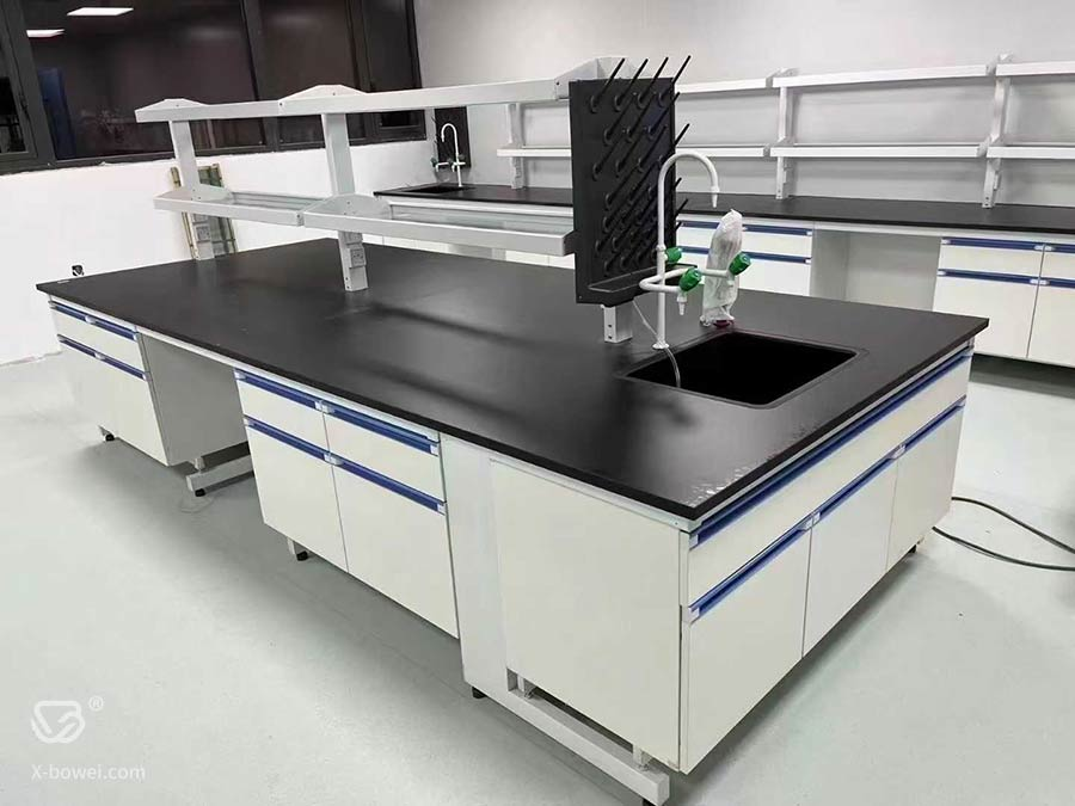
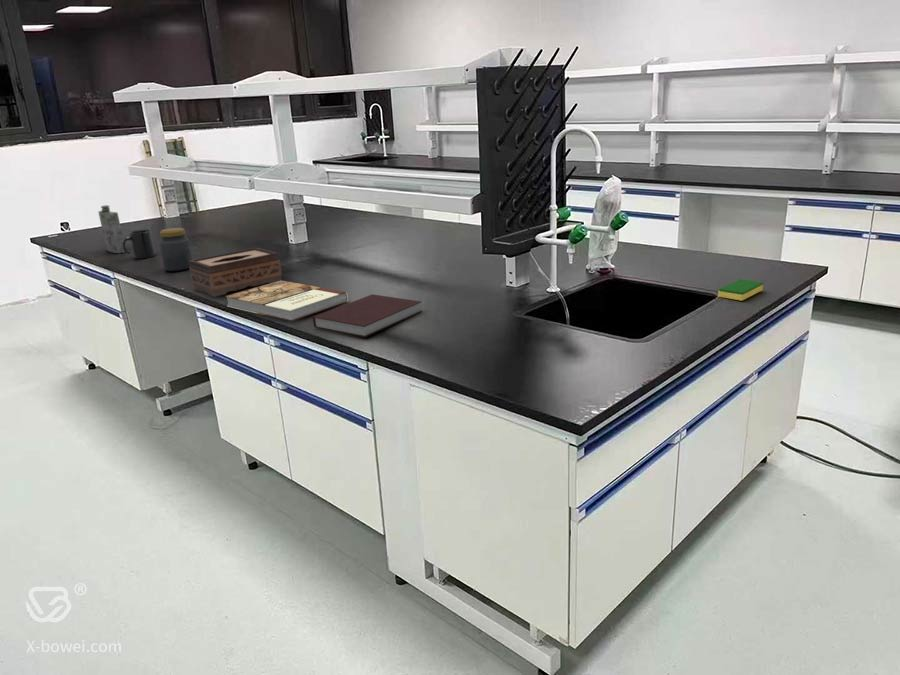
+ book (286, 298)
+ mug (137, 244)
+ flask (110, 228)
+ tissue box (236, 270)
+ dish sponge (740, 289)
+ jar (175, 249)
+ notebook (368, 314)
